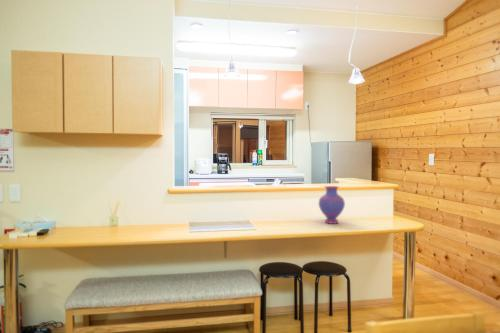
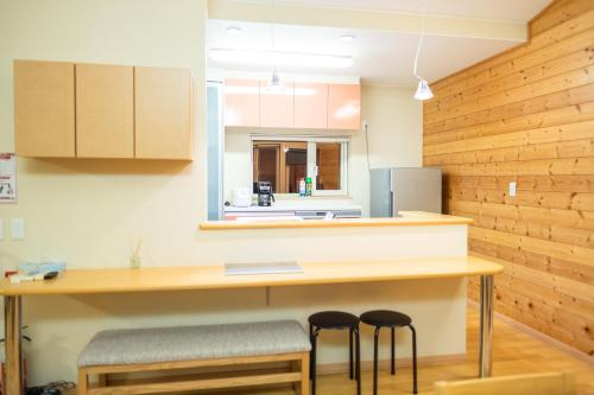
- vase (331, 204)
